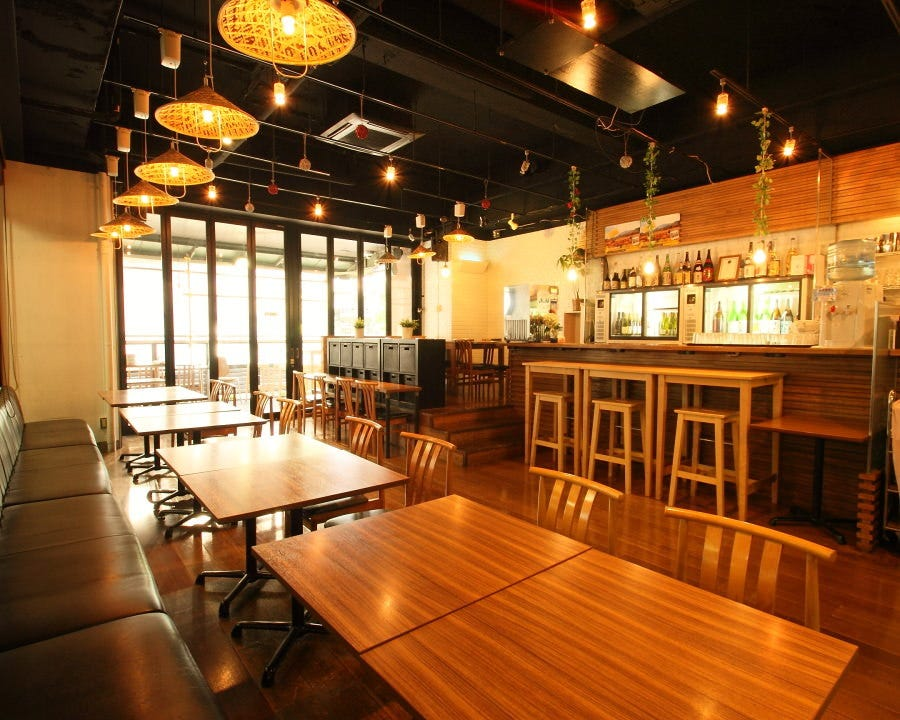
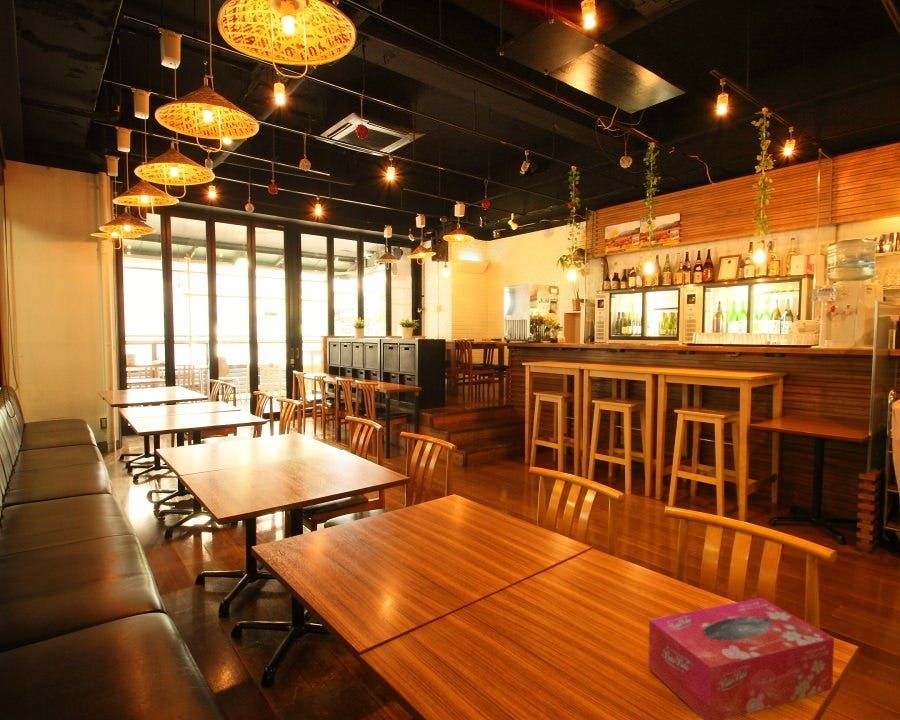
+ tissue box (738, 653)
